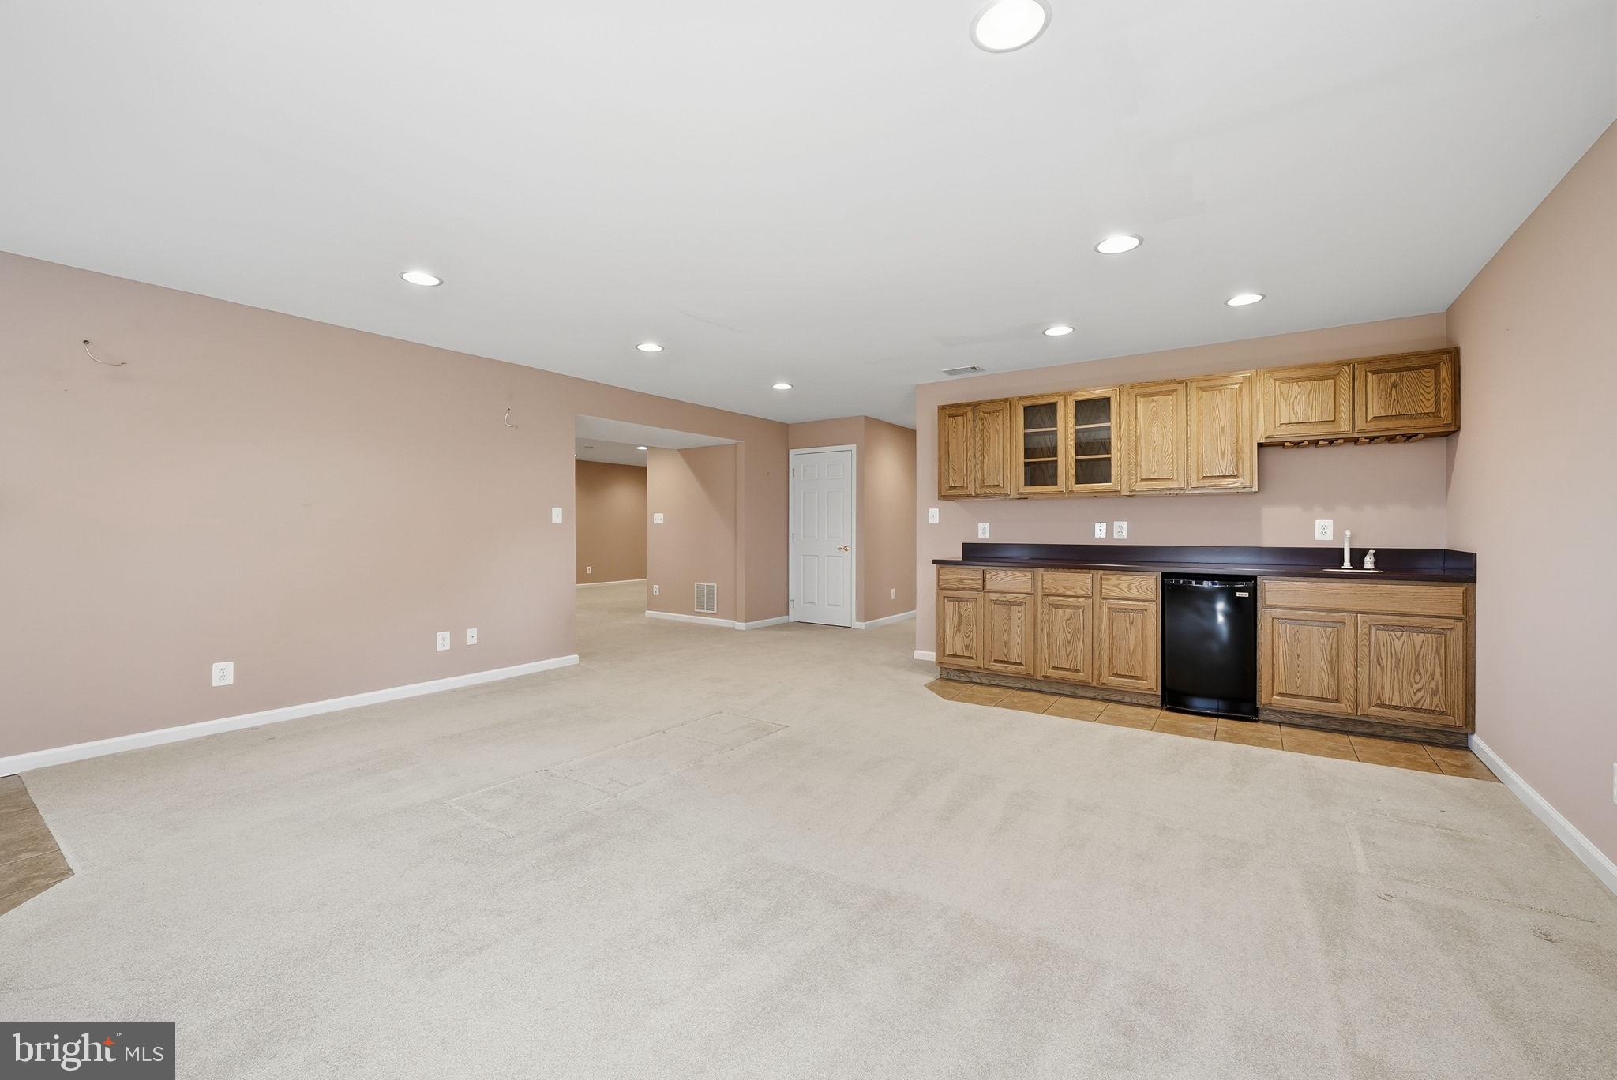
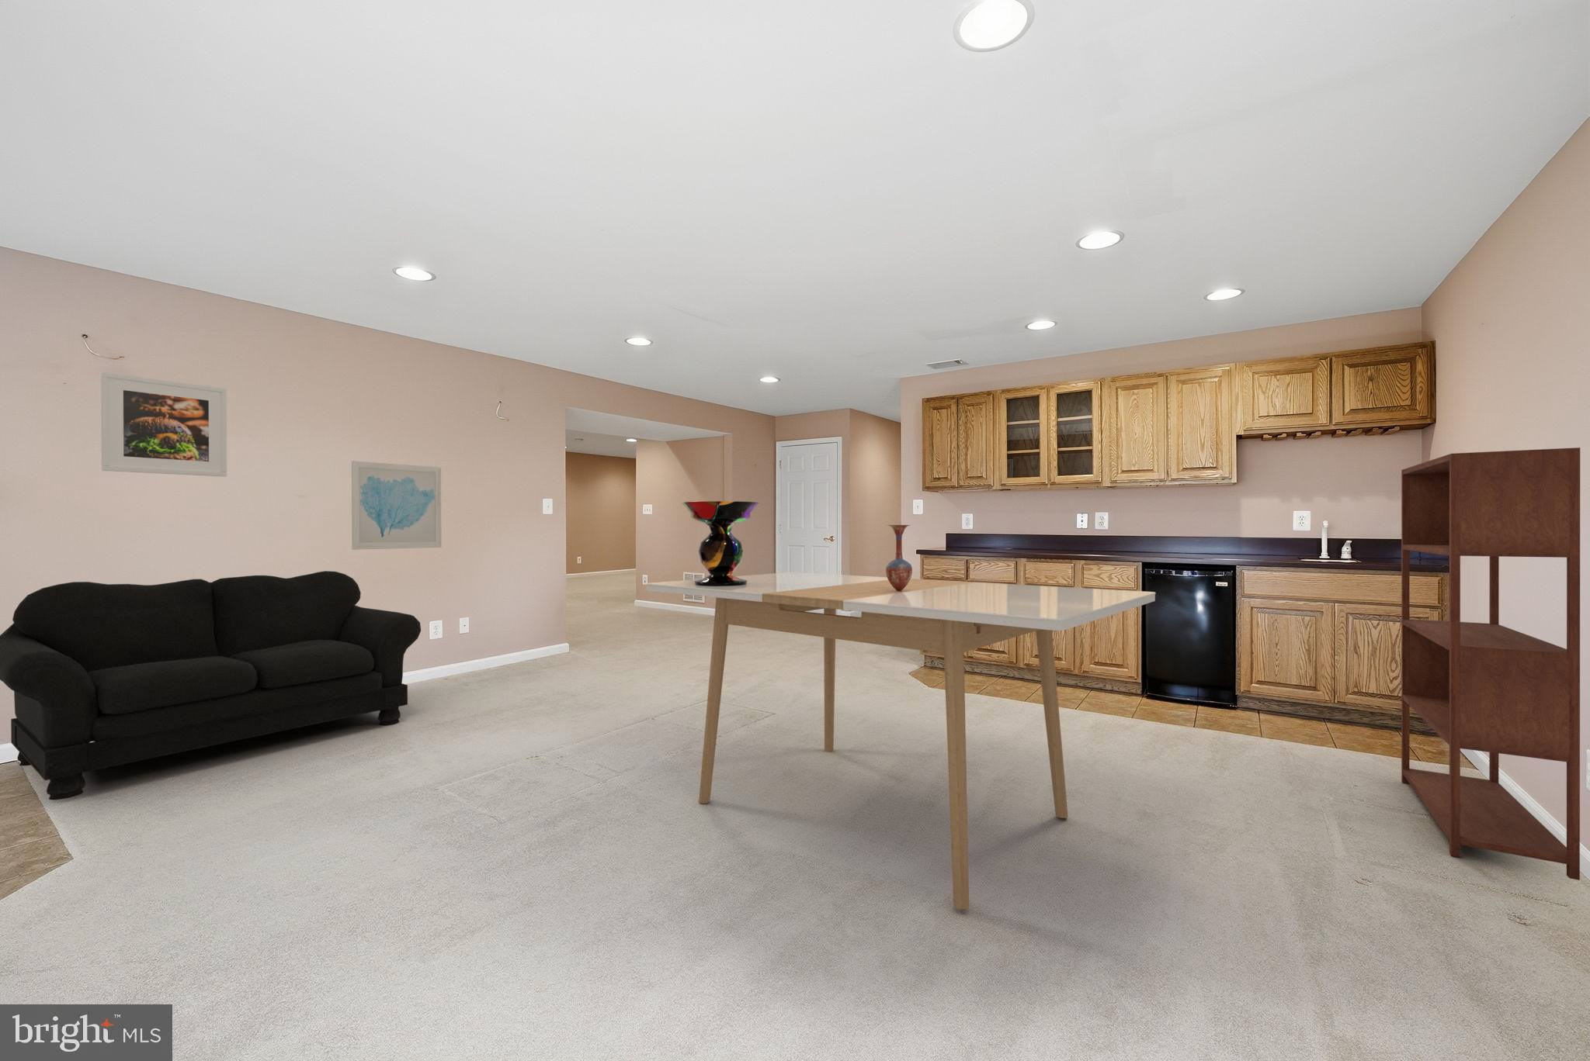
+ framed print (167, 427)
+ wall art (398, 506)
+ sofa (229, 658)
+ bookshelf (1476, 642)
+ decorative bowl (720, 542)
+ dining table (834, 697)
+ vase (898, 558)
